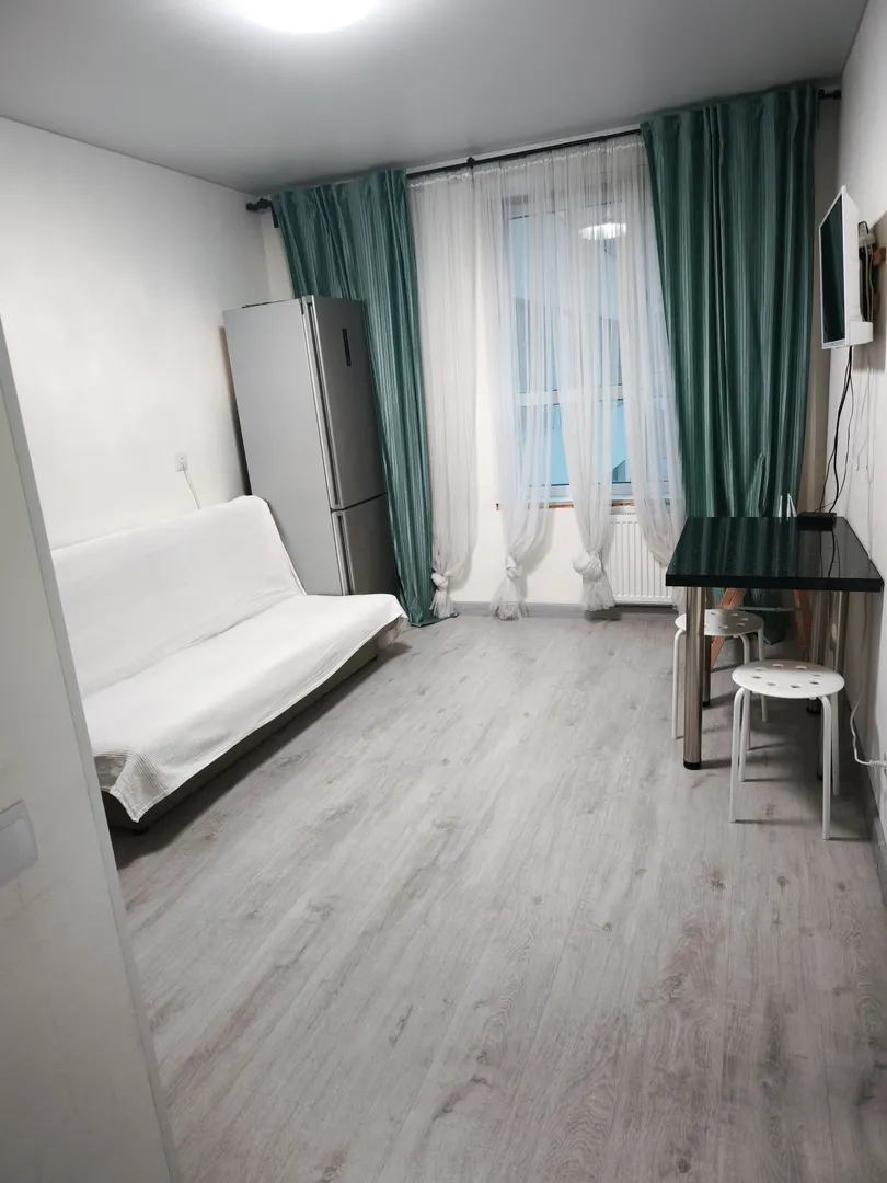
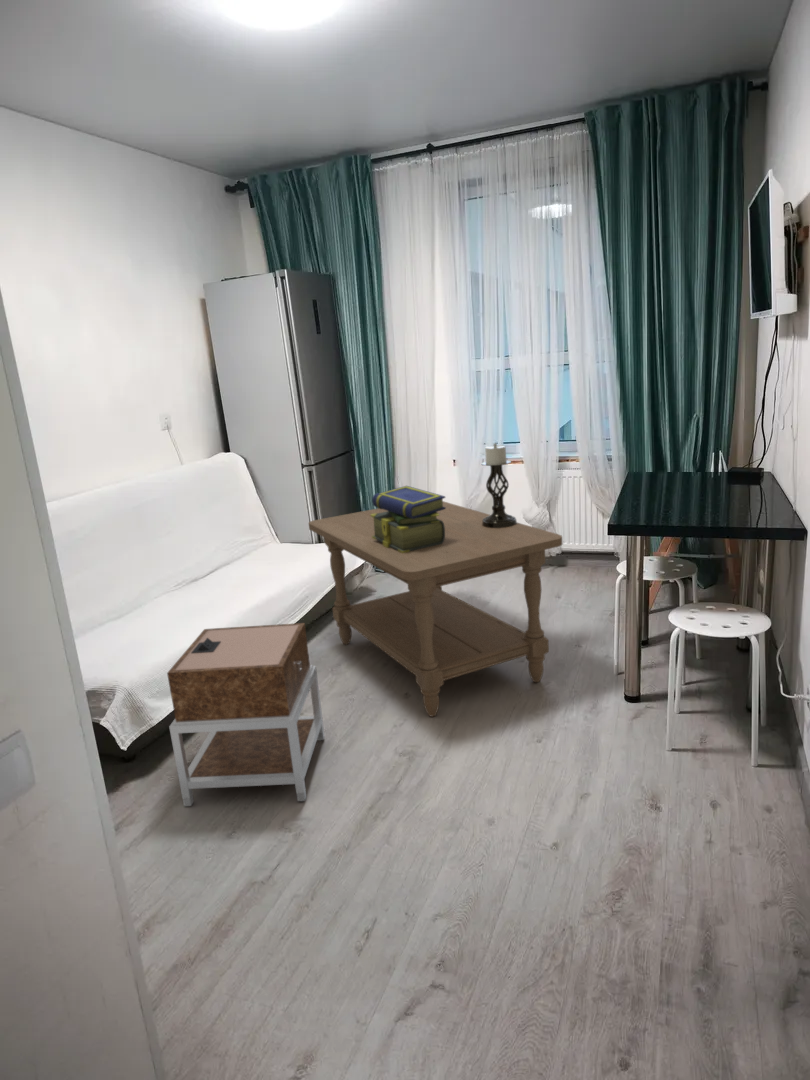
+ nightstand (249, 706)
+ candle holder (497, 483)
+ stack of books (409, 516)
+ coffee table (428, 596)
